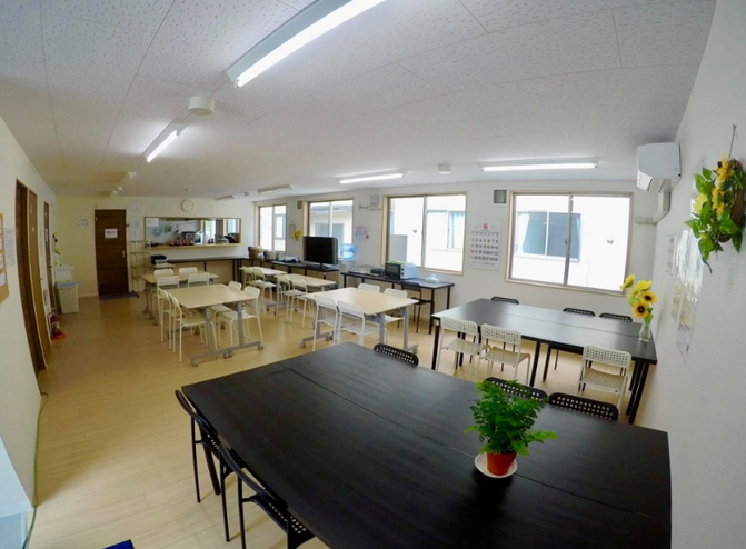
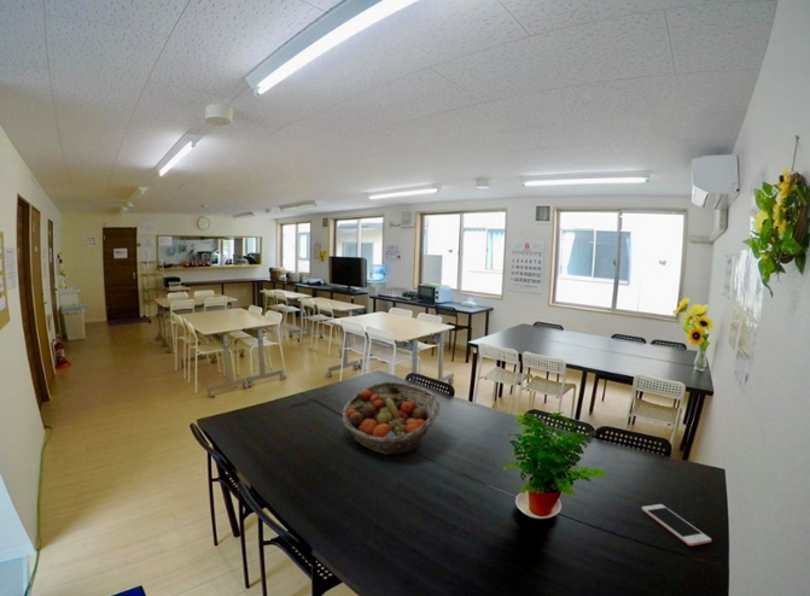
+ fruit basket (390, 415)
+ cell phone (674, 522)
